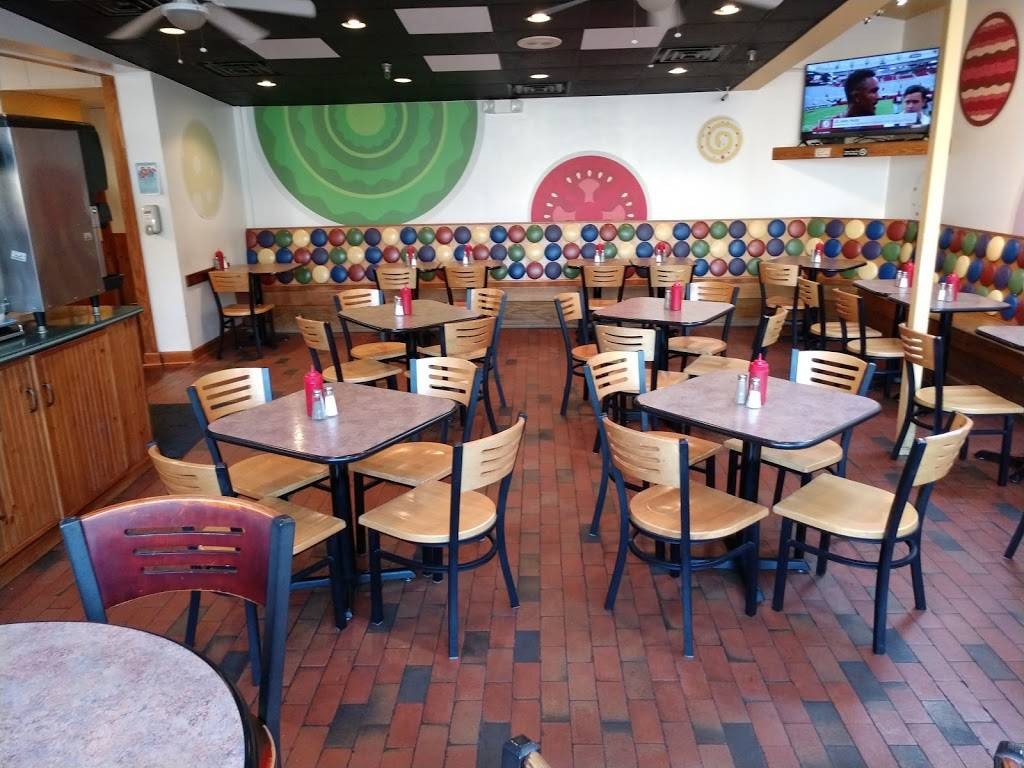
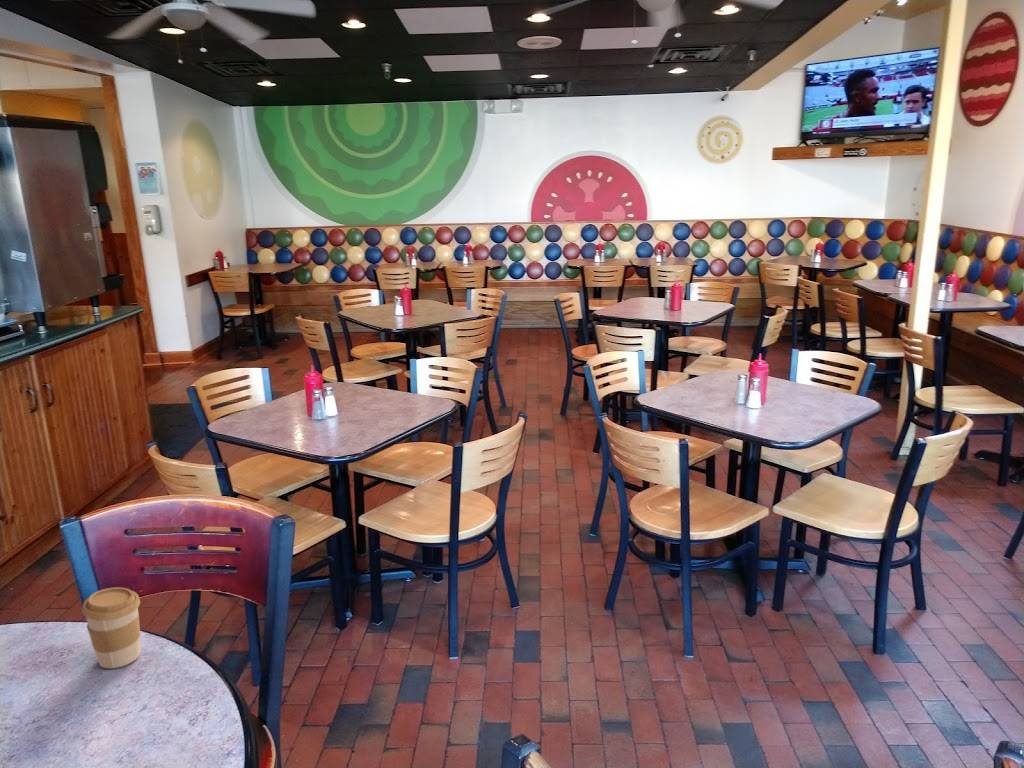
+ coffee cup (115, 626)
